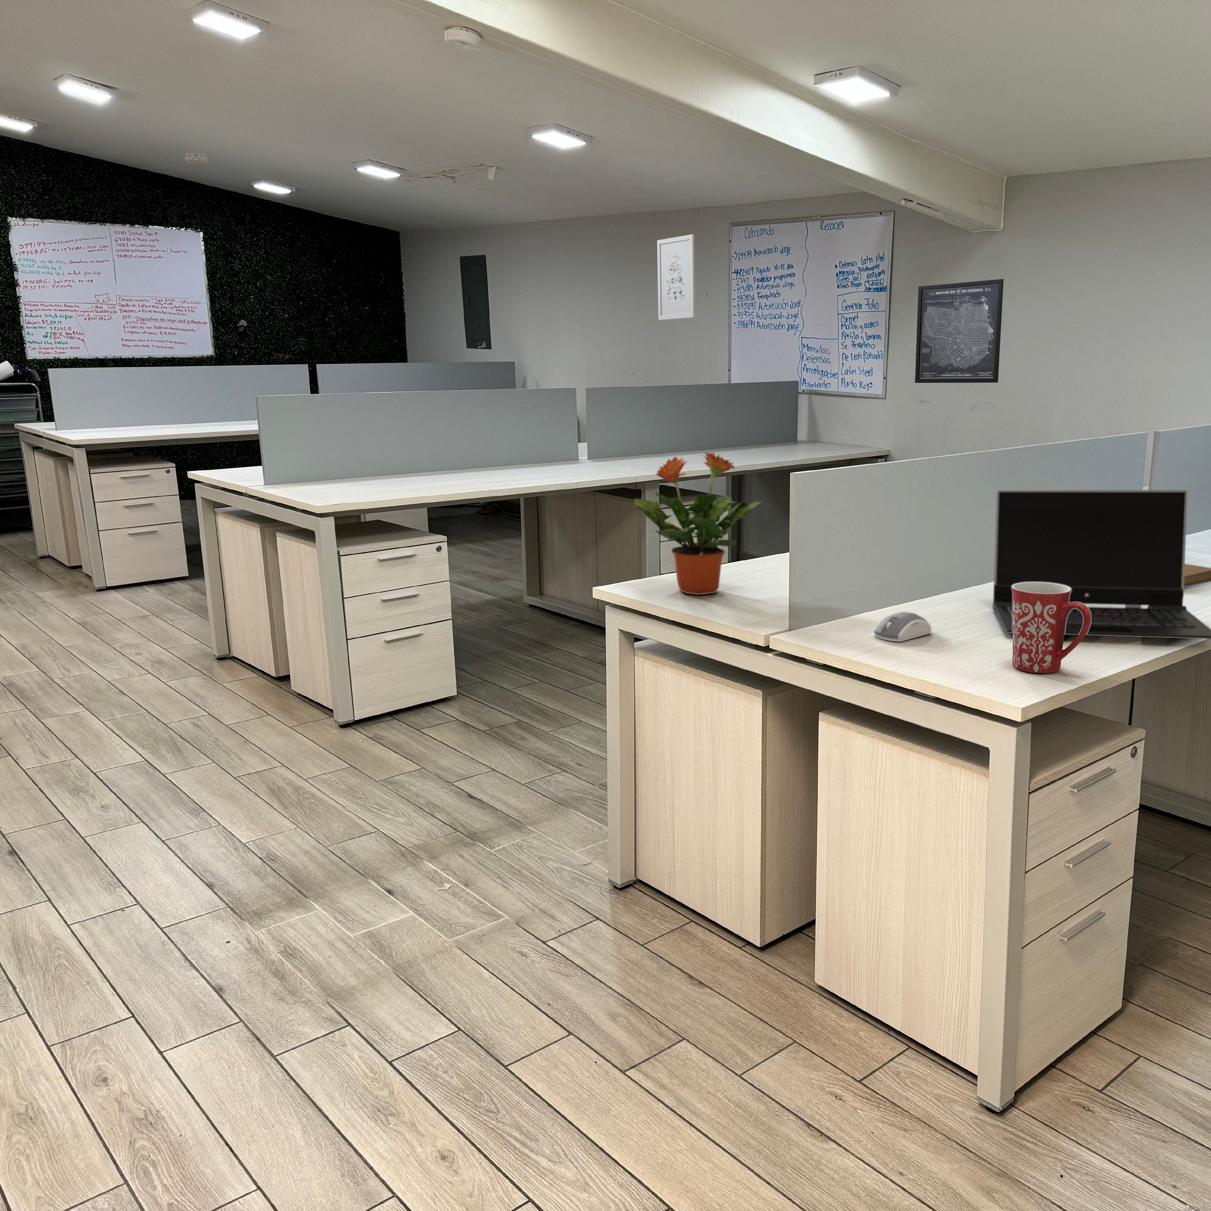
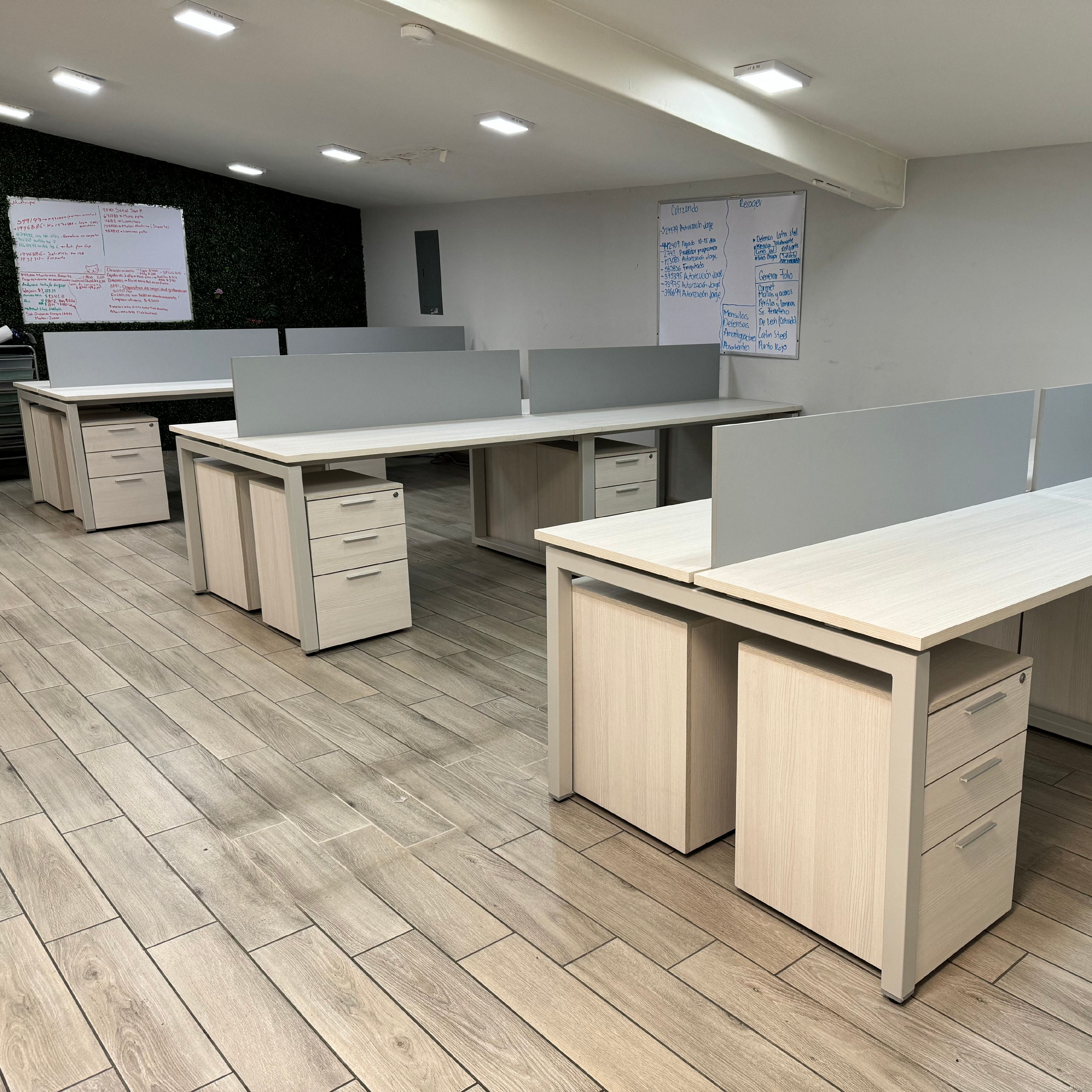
- mug (1049, 630)
- computer mouse (904, 623)
- potted plant (695, 522)
- laptop computer (1099, 562)
- wall art (675, 278)
- wall art (957, 333)
- smoke detector (196, 157)
- notebook (1184, 573)
